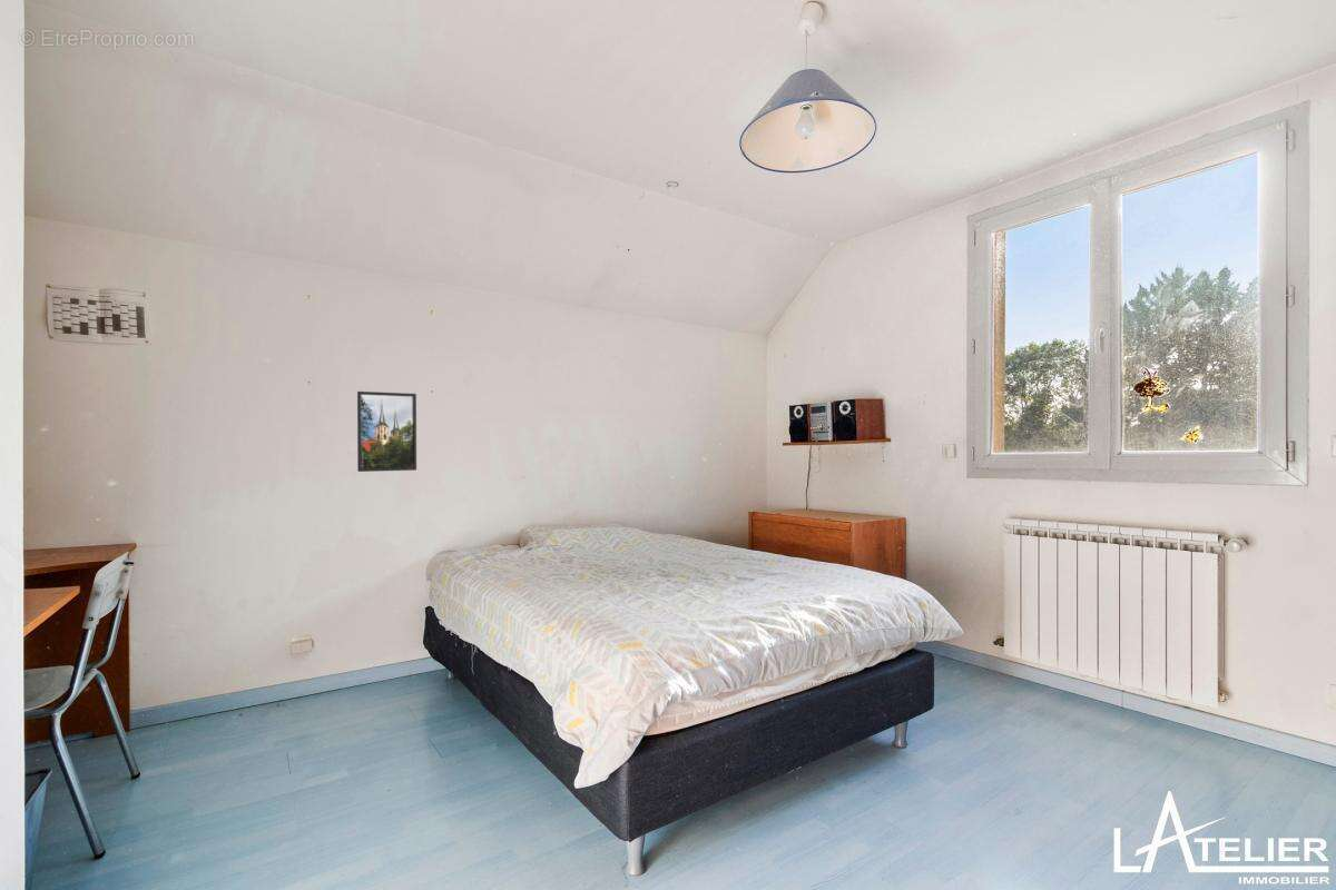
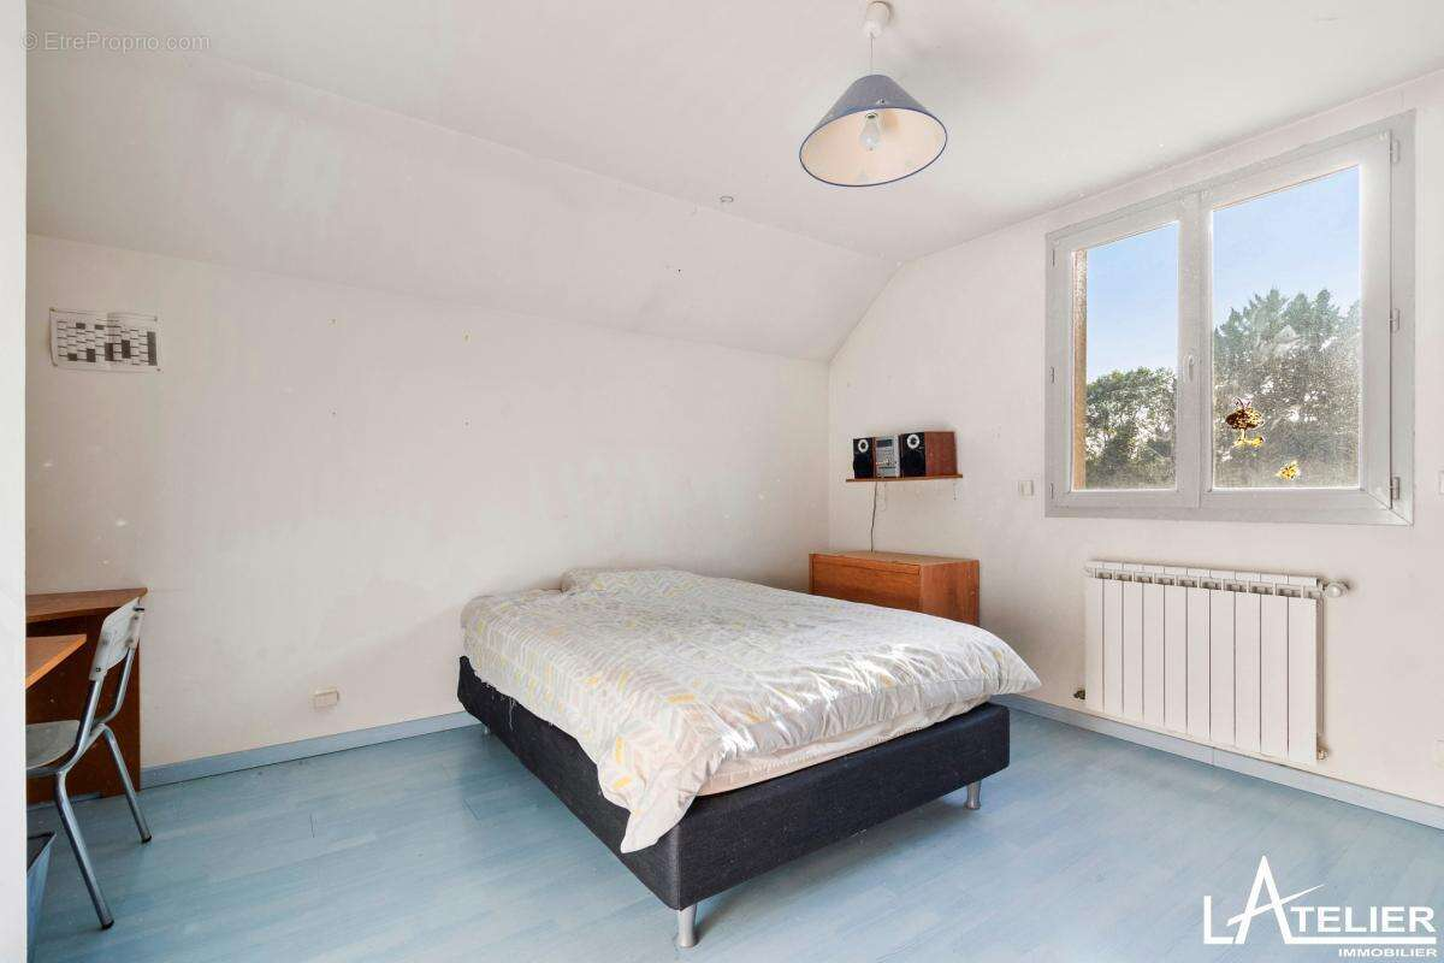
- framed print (387, 432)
